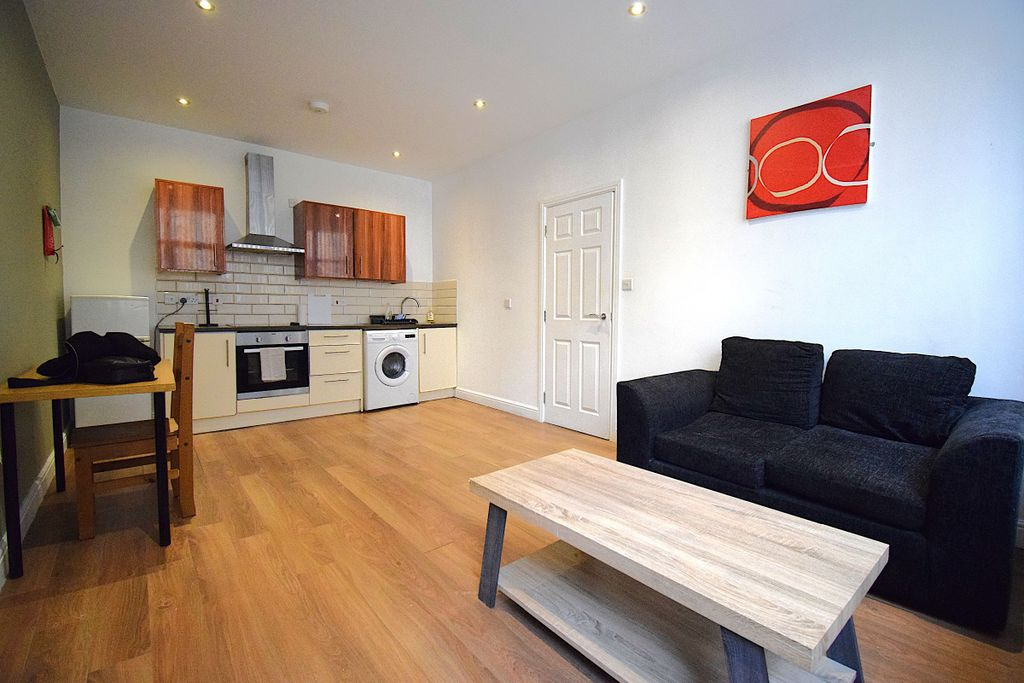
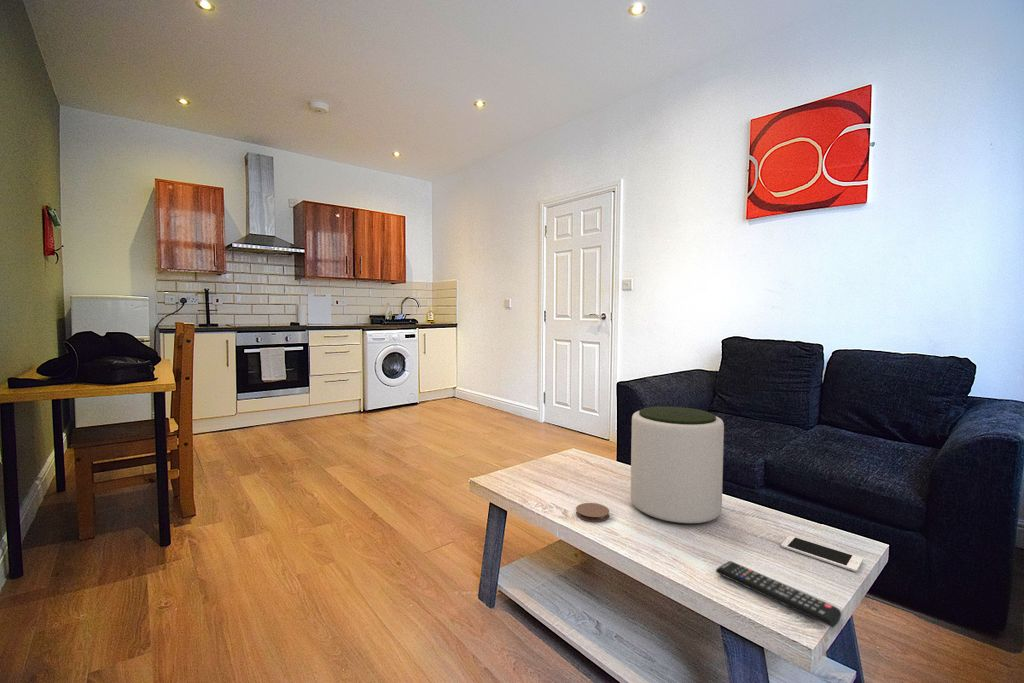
+ coaster (592, 511)
+ plant pot (675, 461)
+ remote control (773, 590)
+ cell phone (820, 552)
